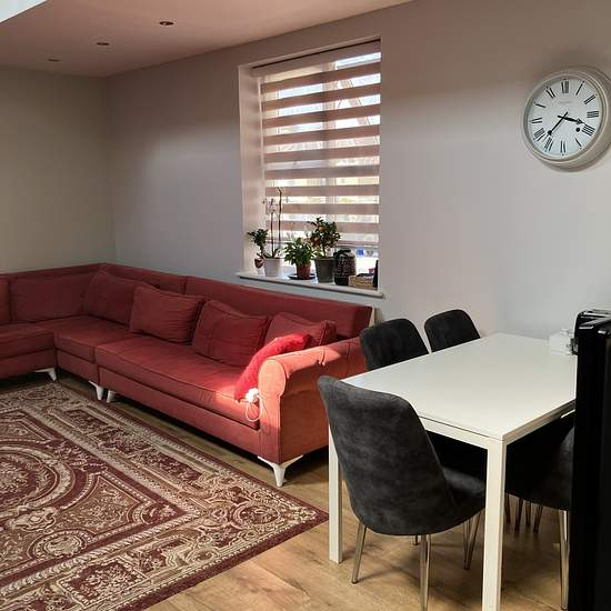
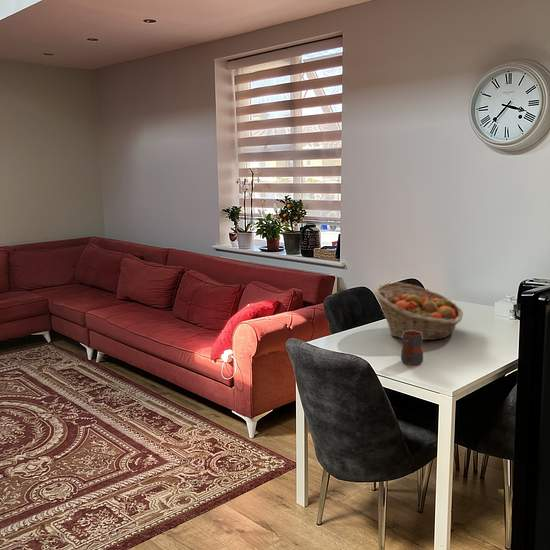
+ mug (410, 348)
+ fruit basket (417, 309)
